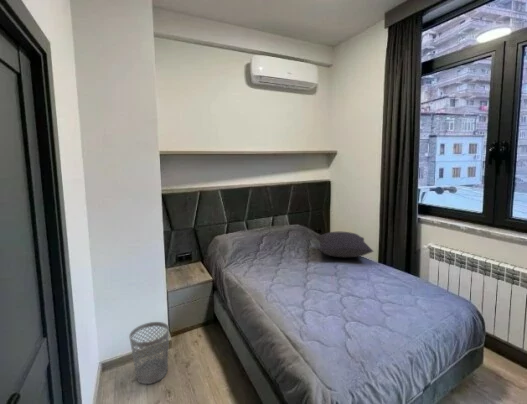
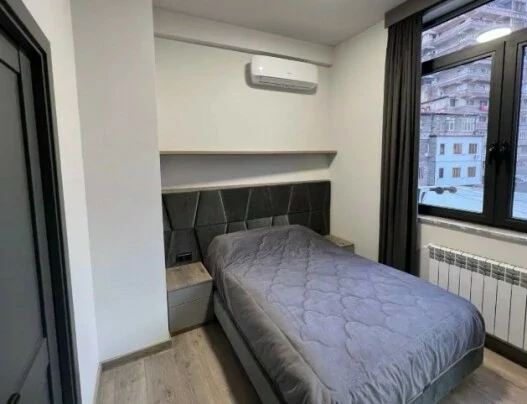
- pillow (342, 244)
- wastebasket (150, 352)
